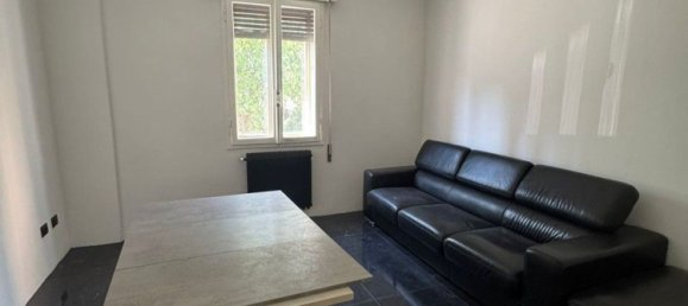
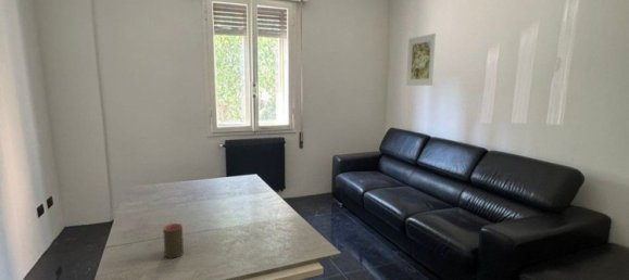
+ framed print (420, 61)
+ cup (173, 240)
